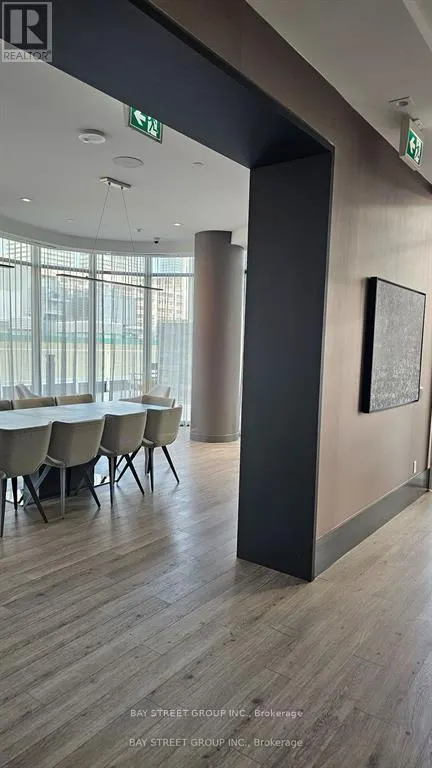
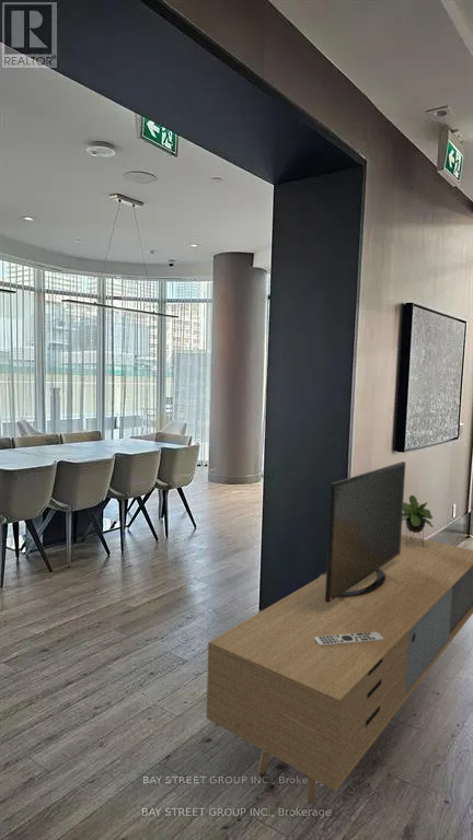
+ media console (373, 583)
